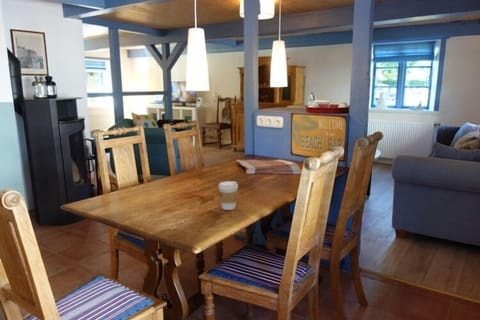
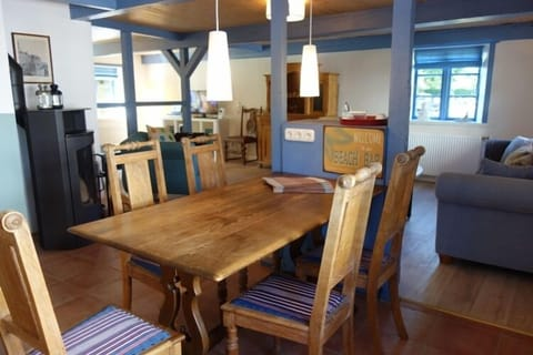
- coffee cup (228, 195)
